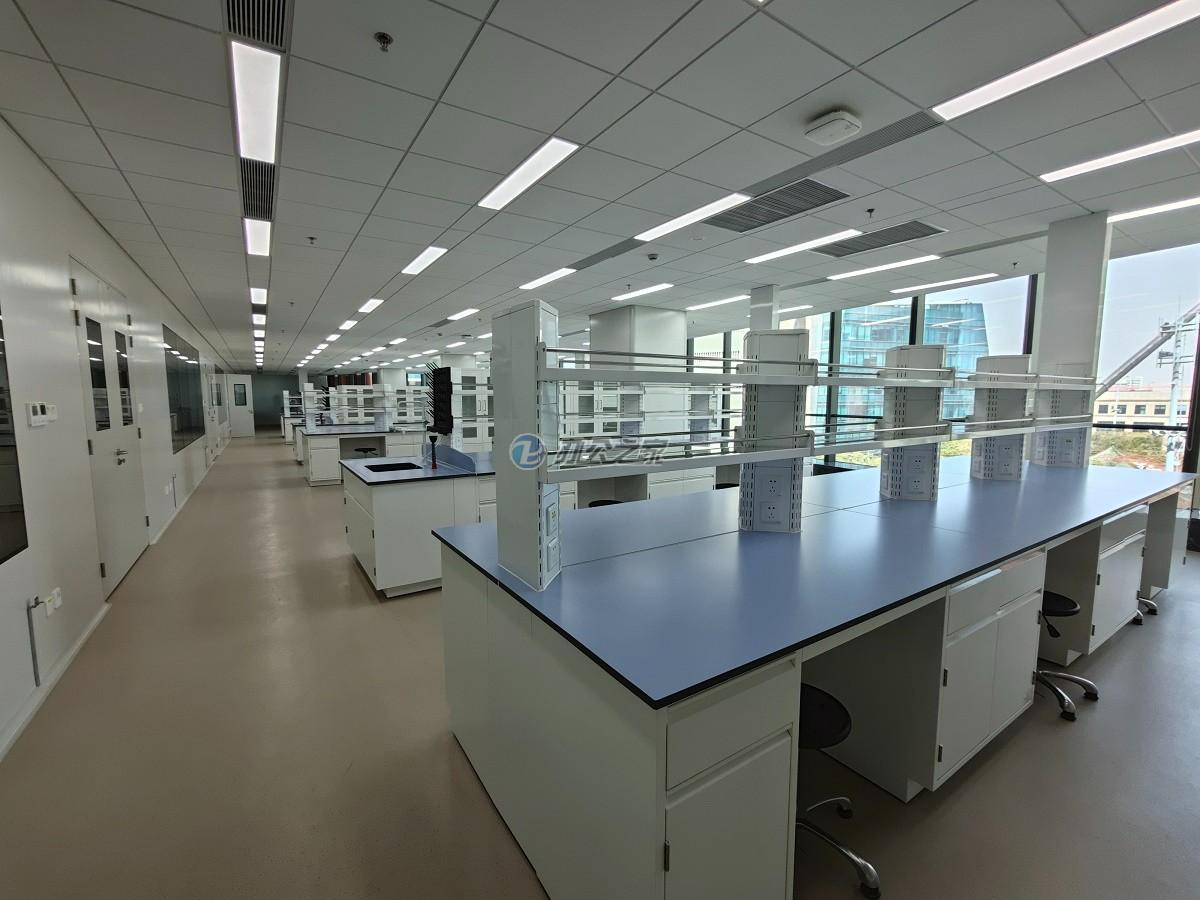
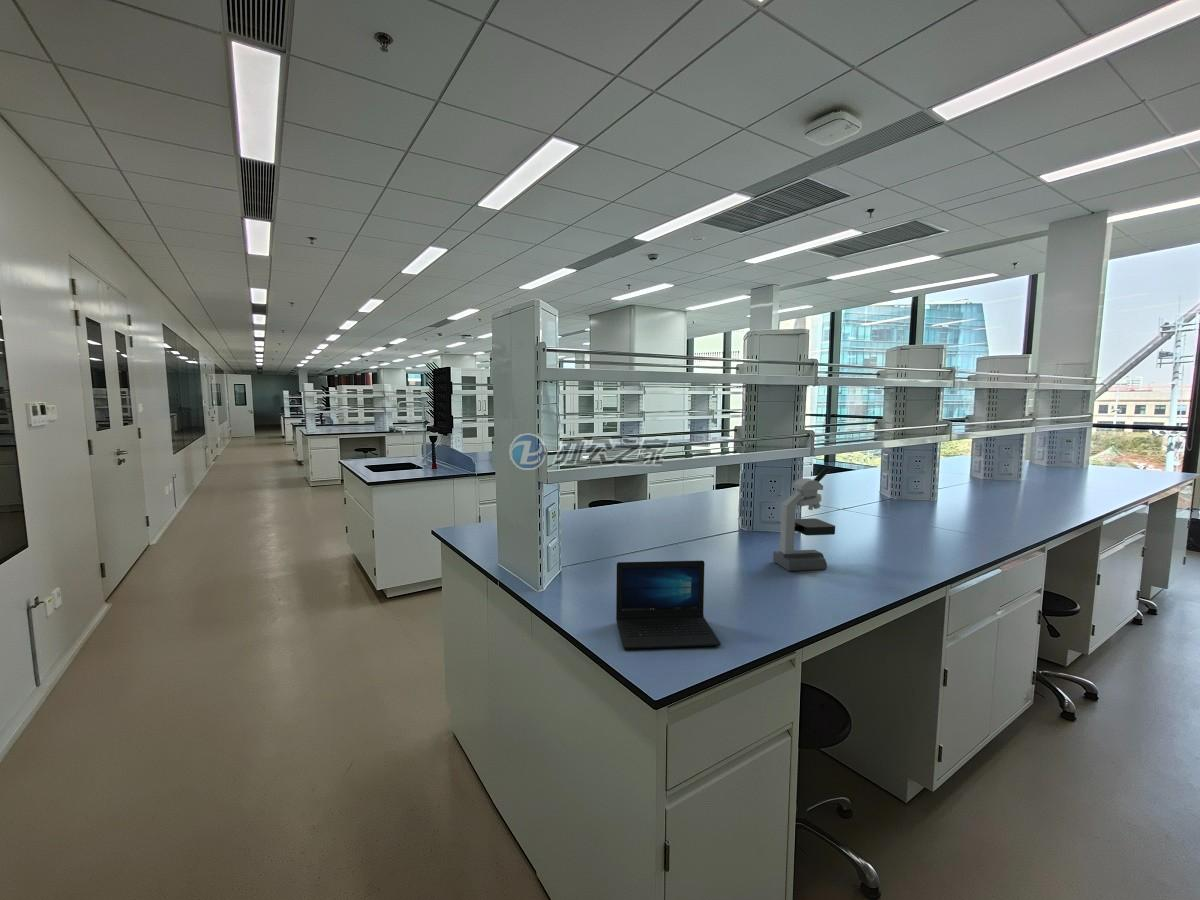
+ microscope (804, 519)
+ laptop (666, 601)
